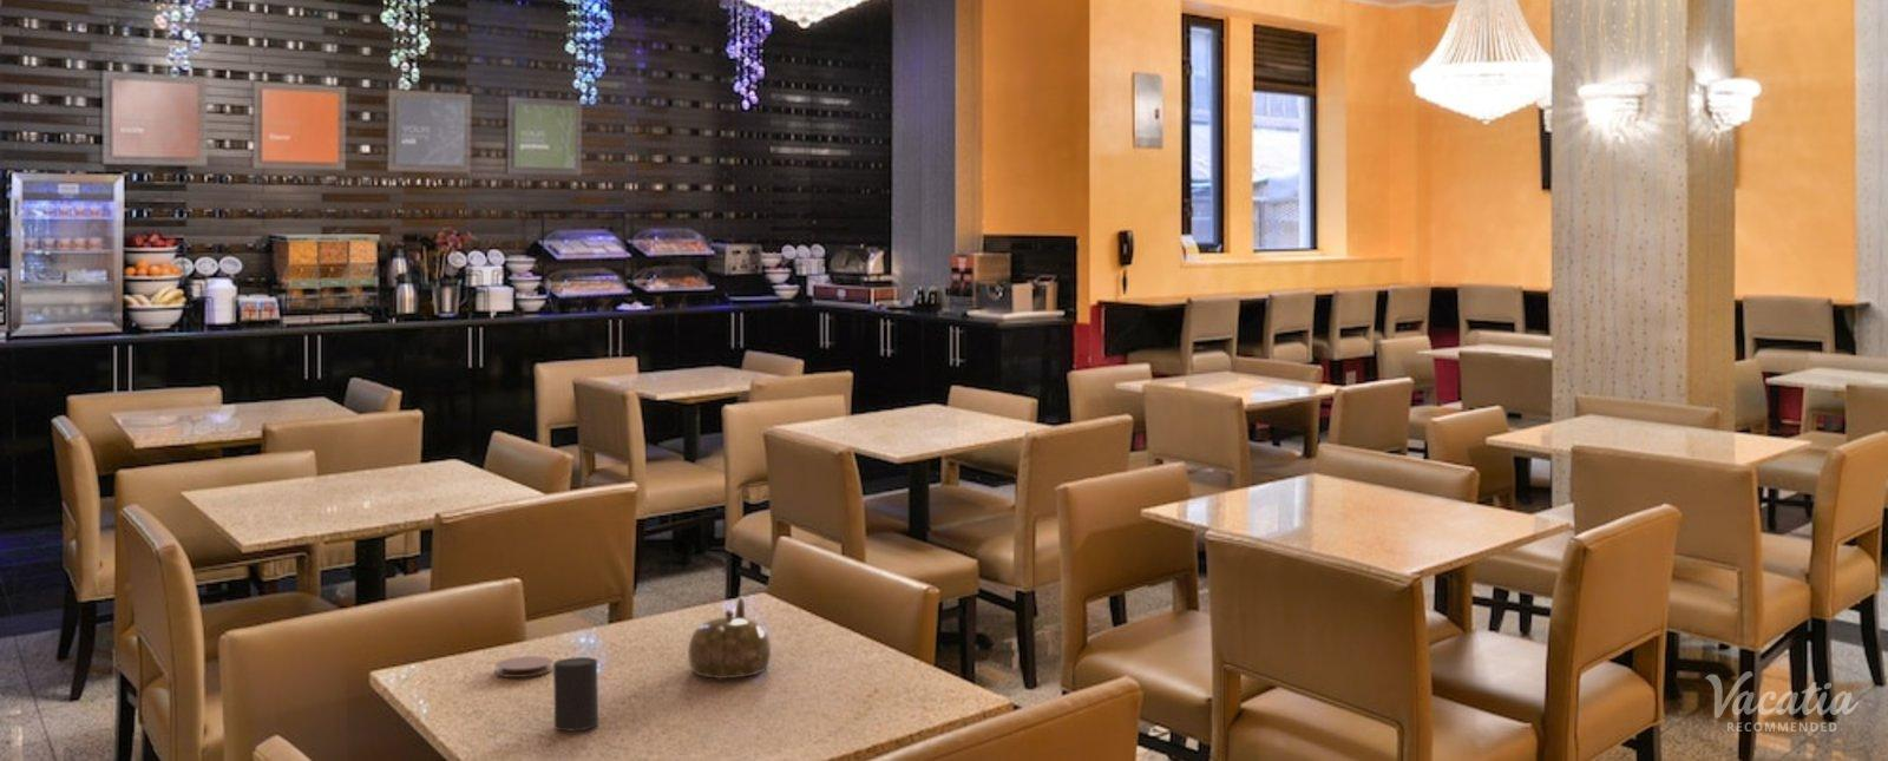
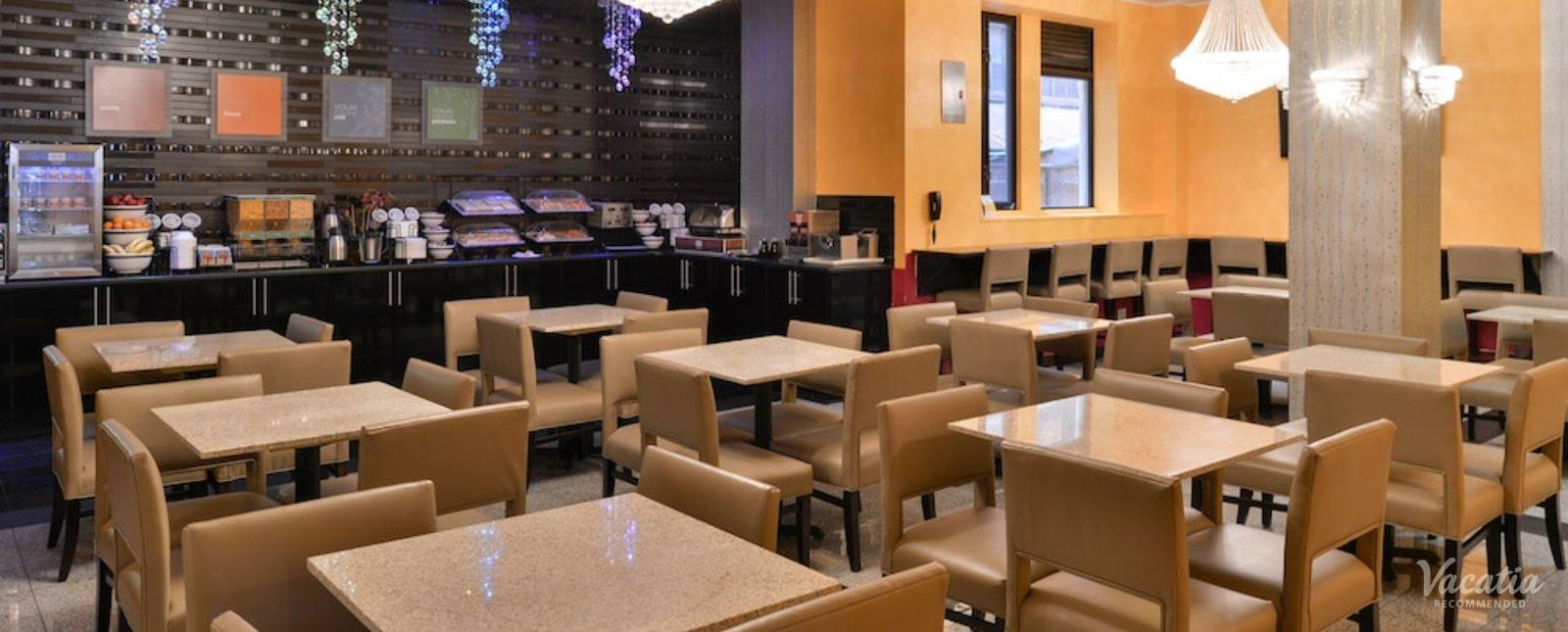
- cup (576, 692)
- coaster (524, 666)
- teapot (731, 637)
